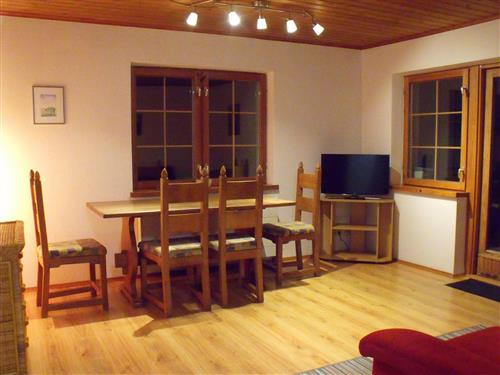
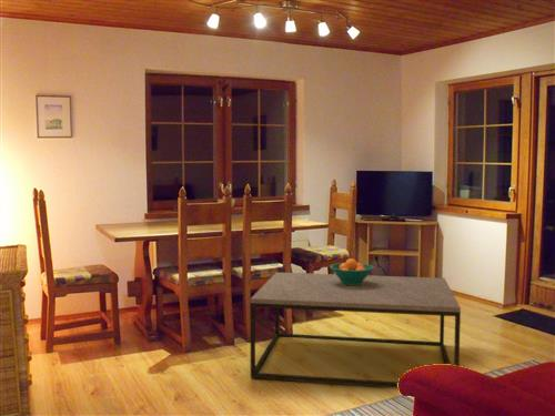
+ fruit bowl (351, 271)
+ coffee table (354, 311)
